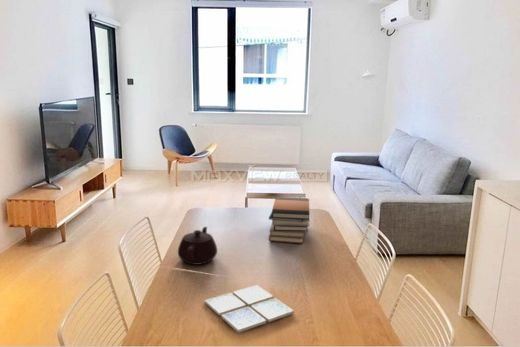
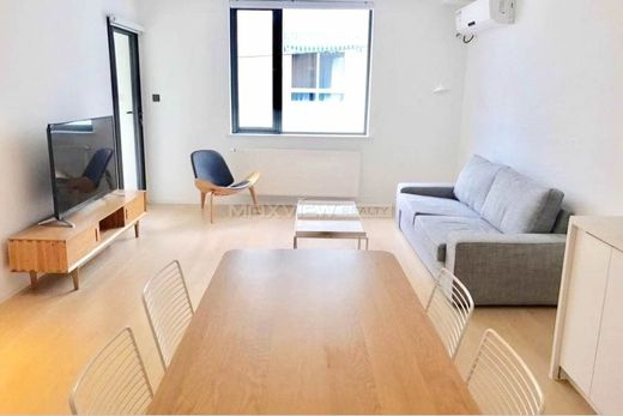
- drink coaster (248, 307)
- teapot (198, 244)
- book stack (289, 218)
